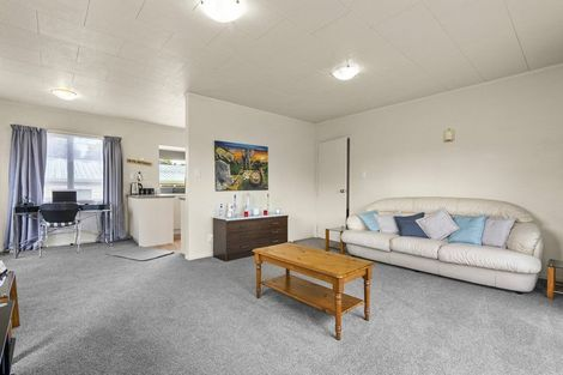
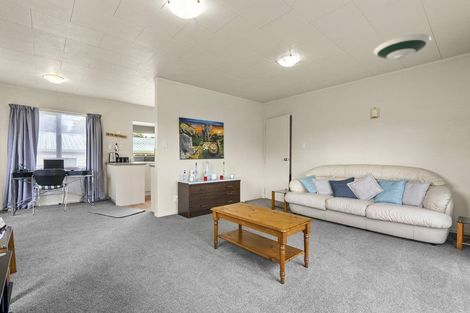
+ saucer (400, 52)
